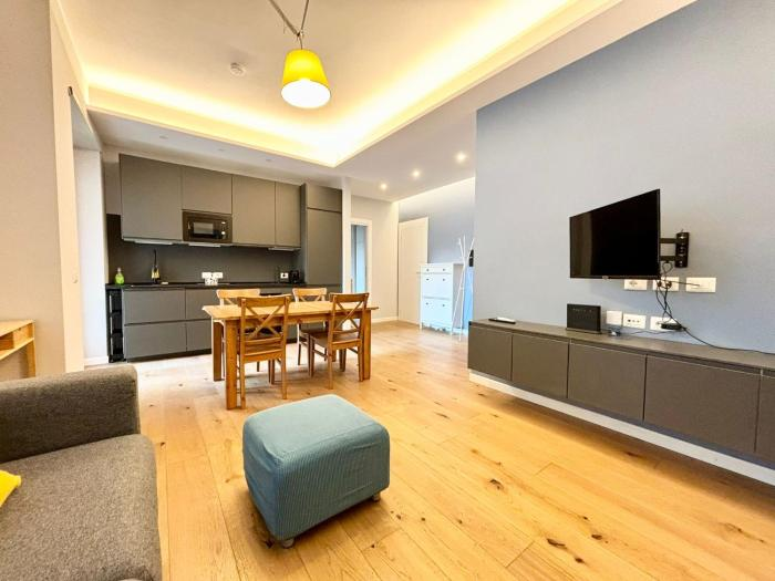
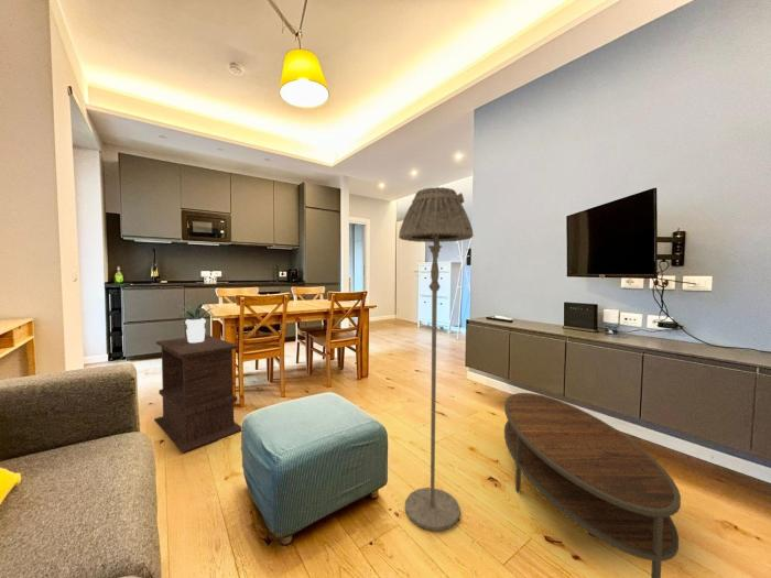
+ floor lamp (434, 353)
+ coffee table (568, 461)
+ side table (196, 384)
+ potted plant (196, 321)
